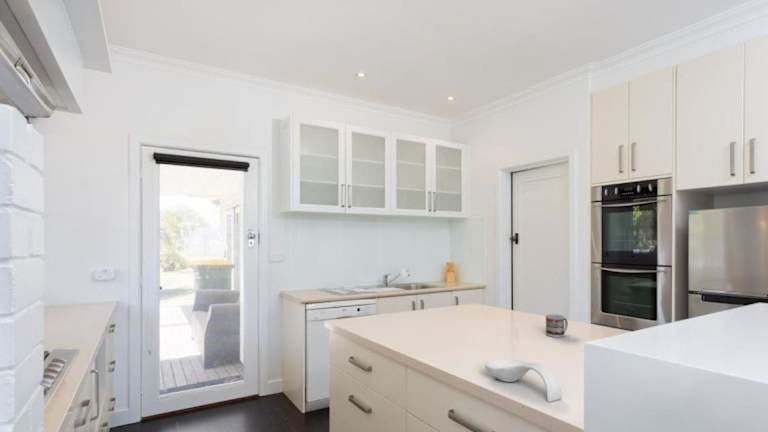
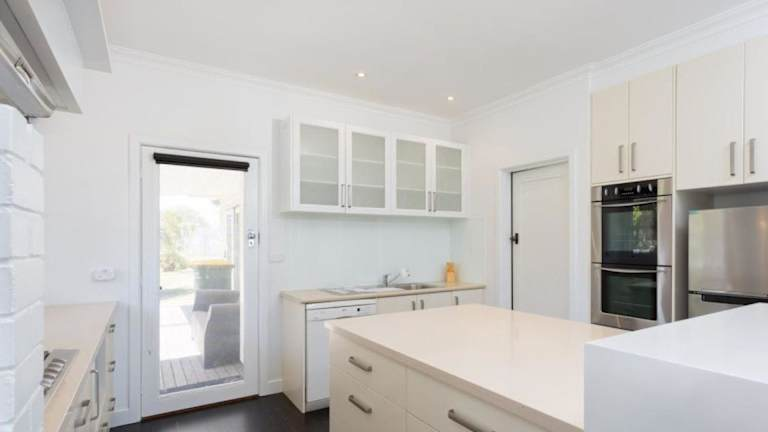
- cup (557, 325)
- spoon rest (521, 371)
